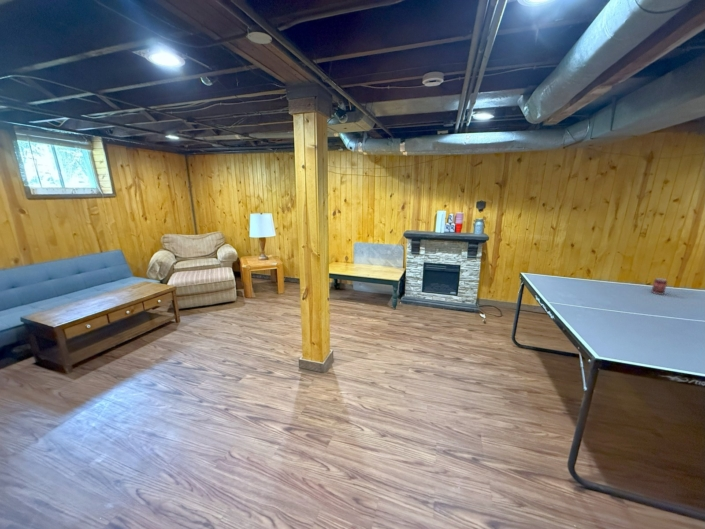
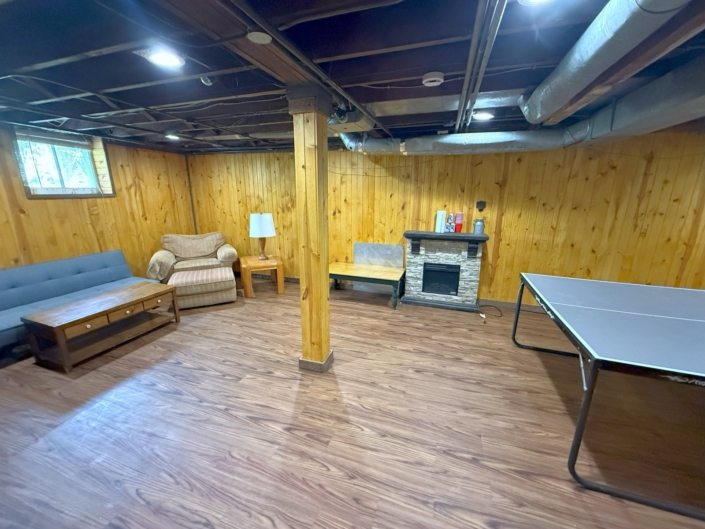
- beverage can (659, 286)
